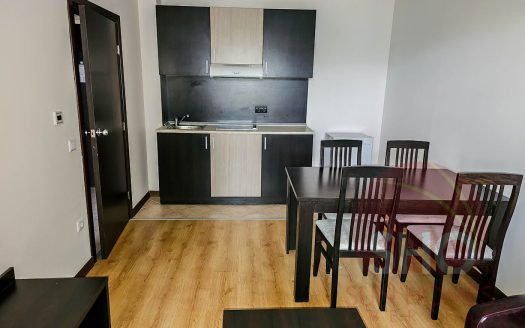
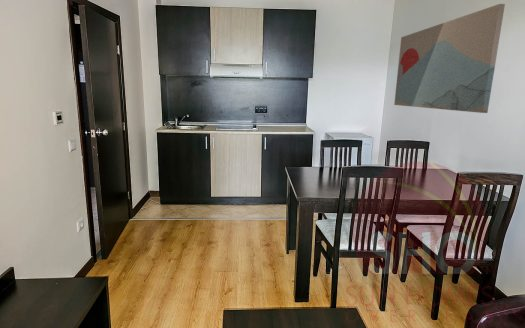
+ wall art (435, 67)
